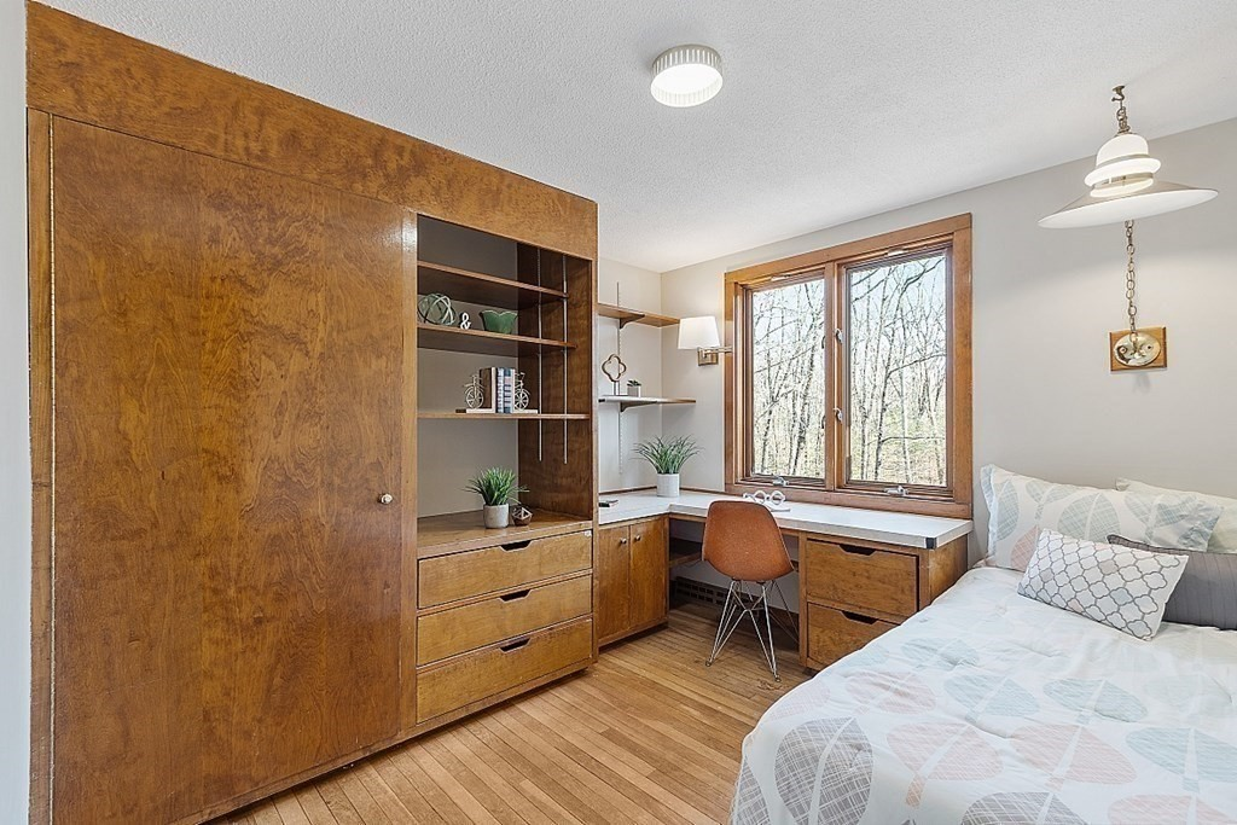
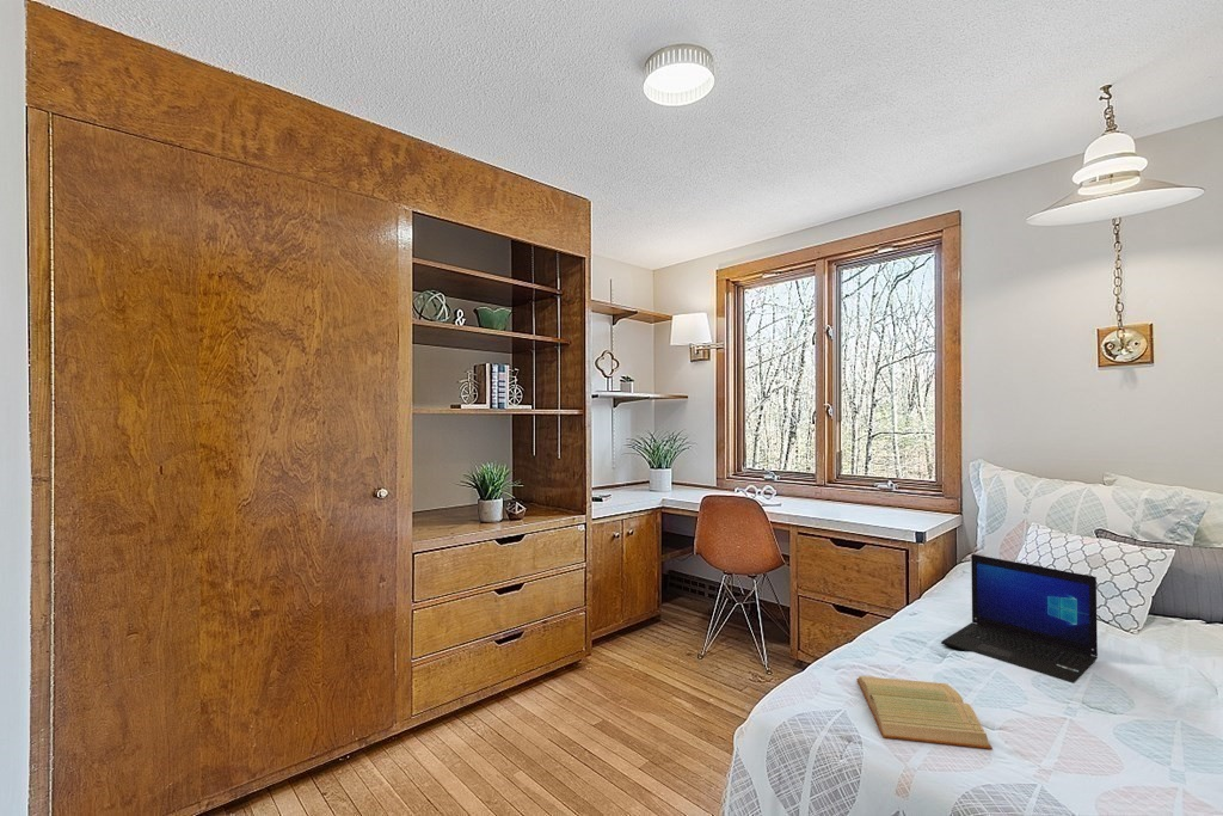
+ ledger (916, 701)
+ laptop (1016, 612)
